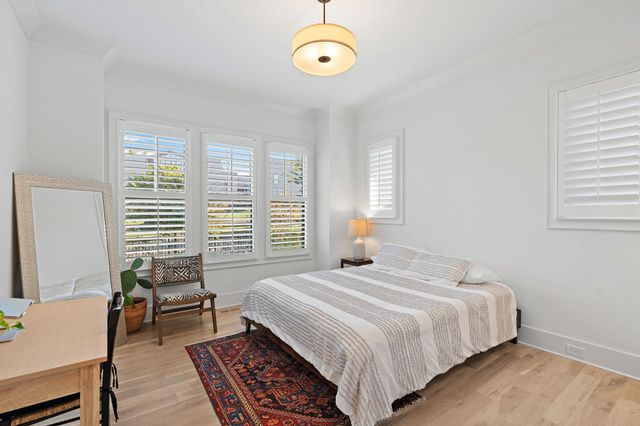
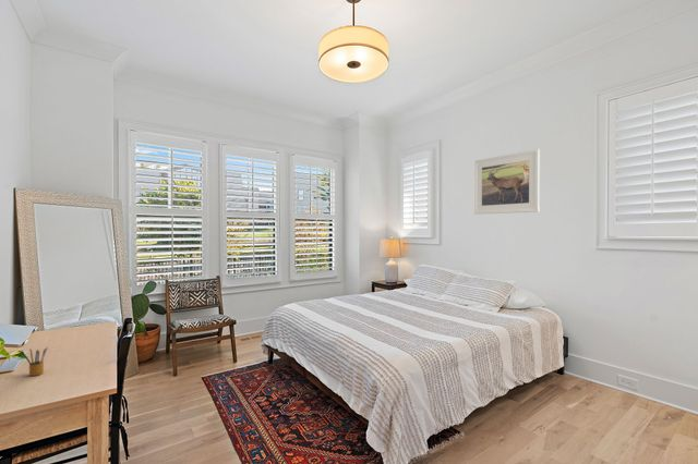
+ pencil box (35, 361)
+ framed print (504, 184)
